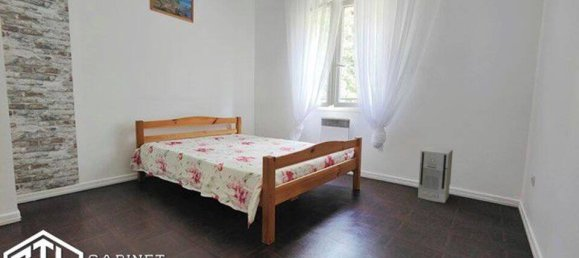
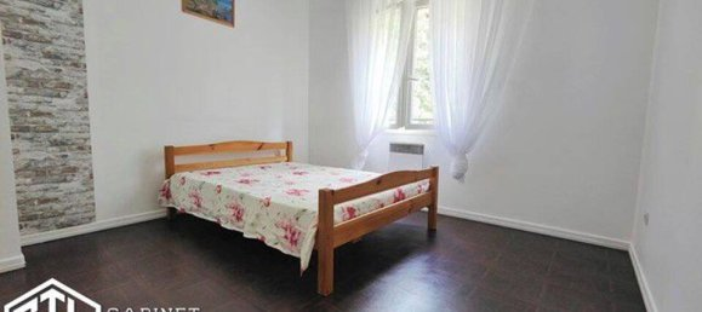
- air purifier (435, 173)
